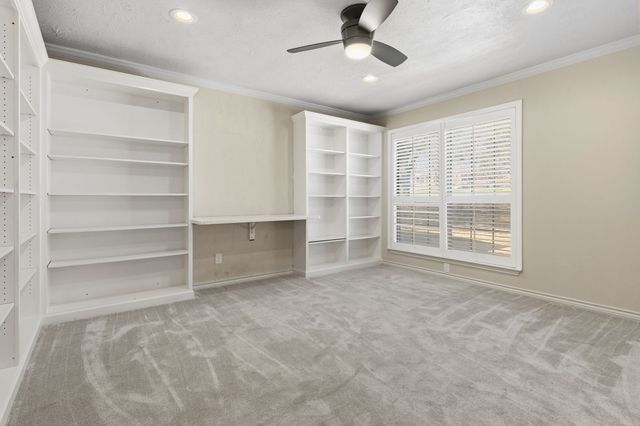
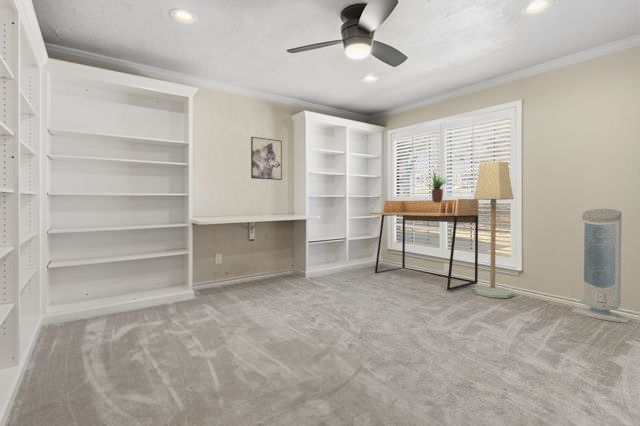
+ floor lamp (493, 228)
+ wall art (266, 159)
+ air purifier (600, 262)
+ desk (404, 239)
+ potted plant (436, 197)
